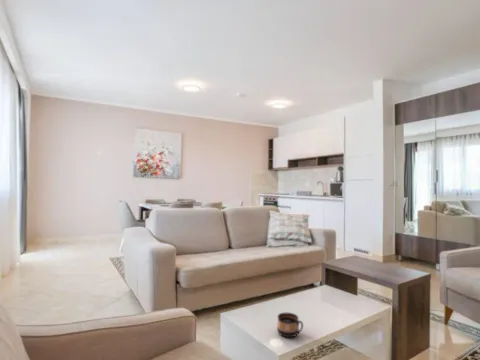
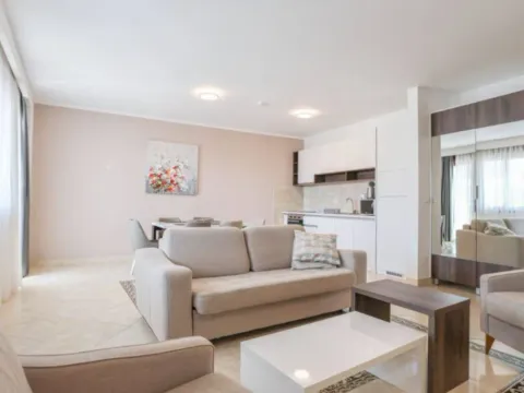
- cup (288, 325)
